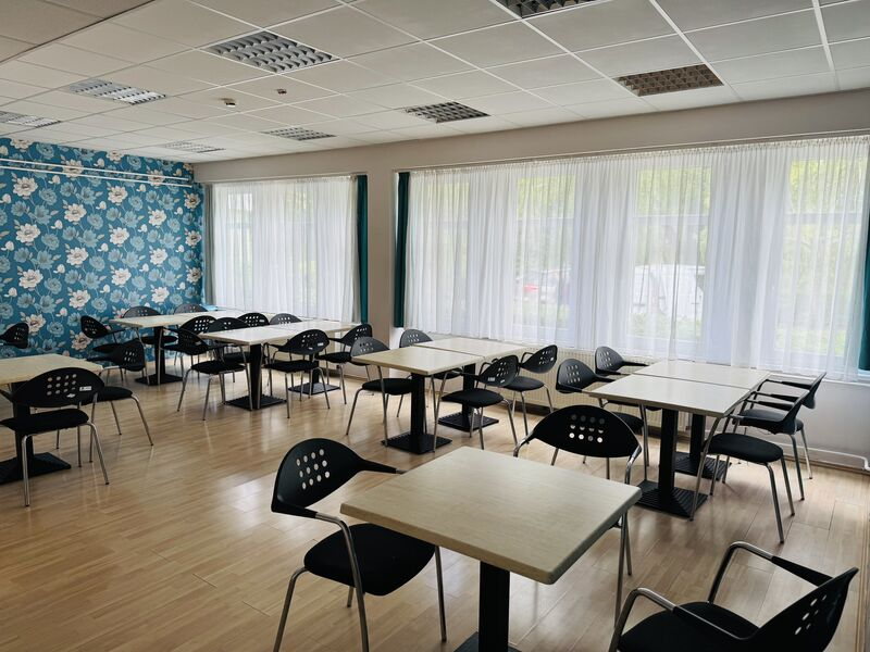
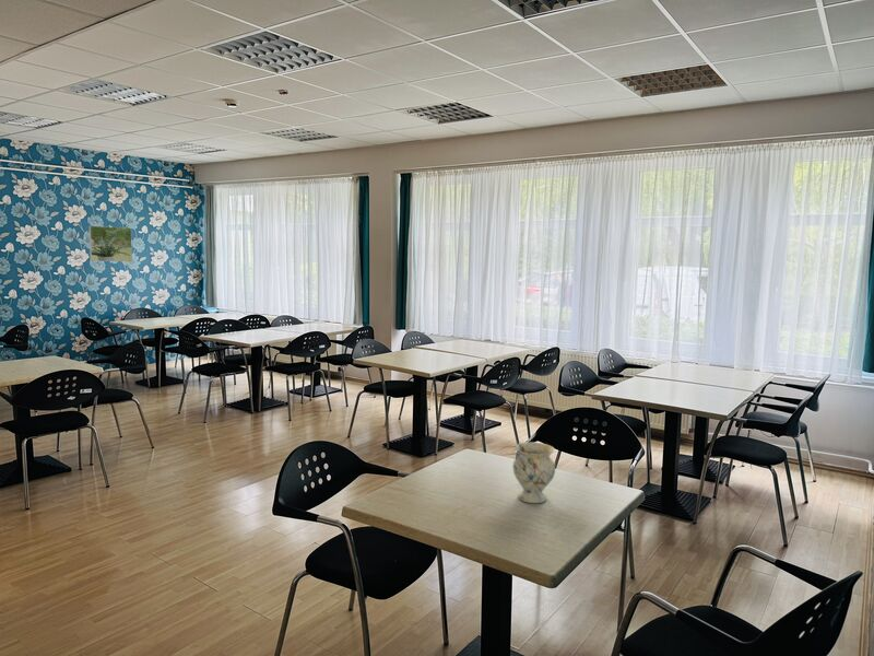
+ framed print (110, 244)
+ vase (533, 472)
